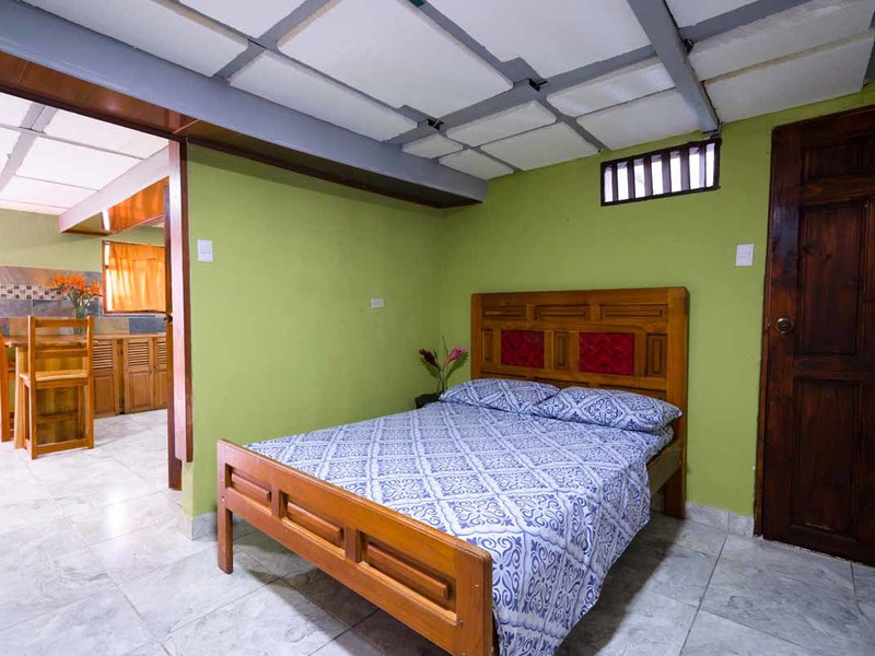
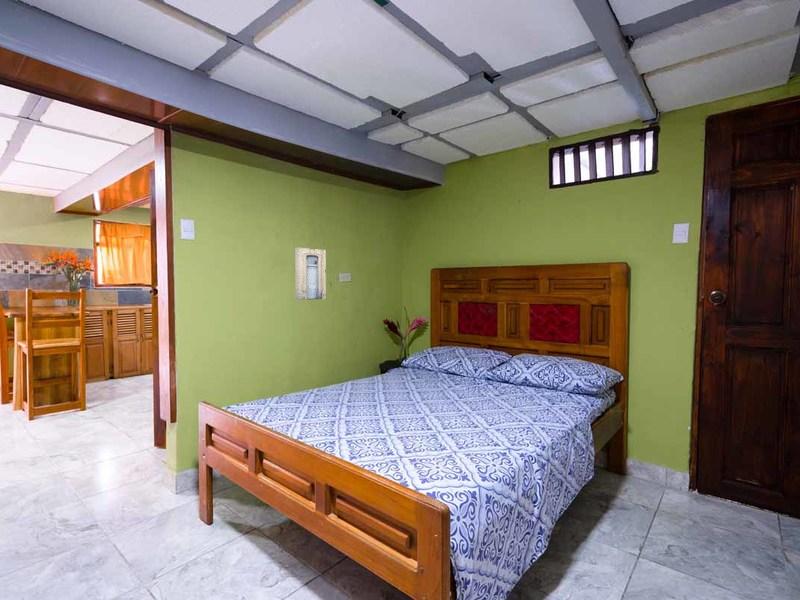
+ wall art (311, 274)
